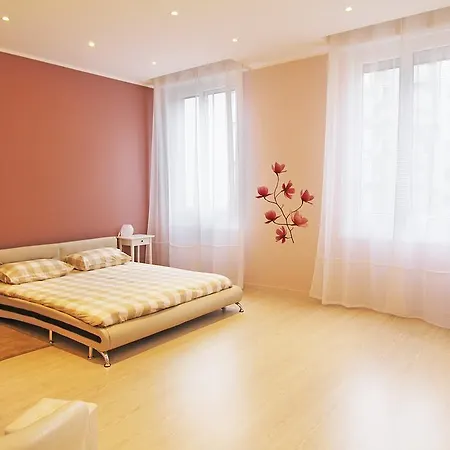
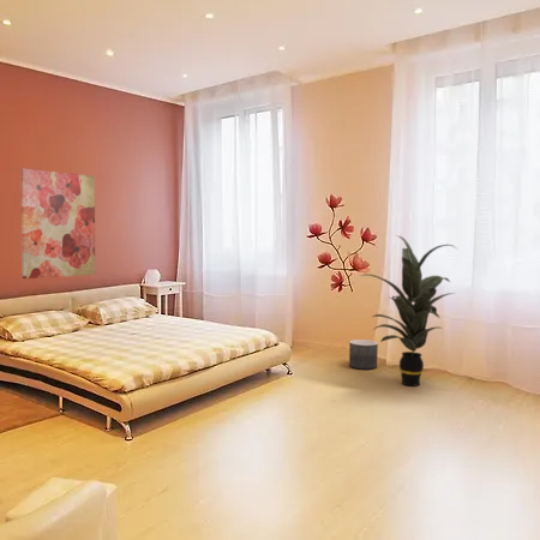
+ planter (362, 354)
+ indoor plant (409, 308)
+ wall art (60, 224)
